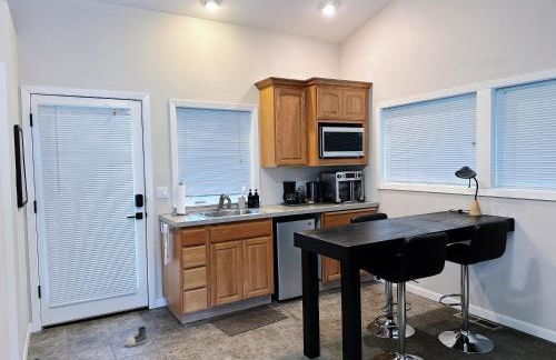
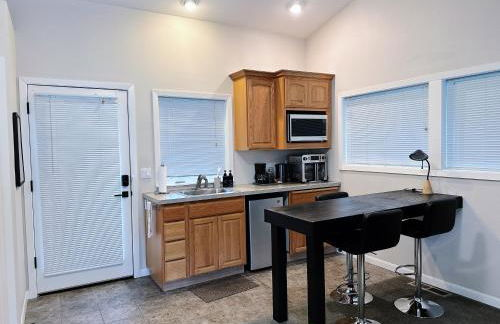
- shoe (137, 336)
